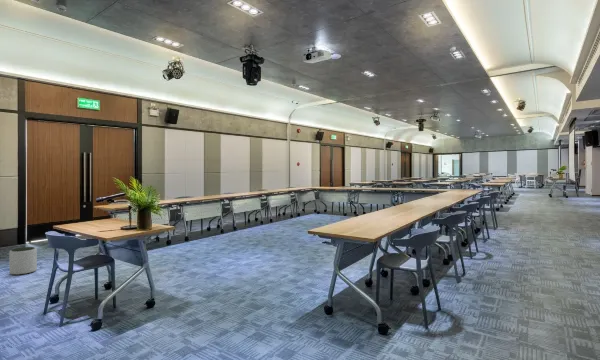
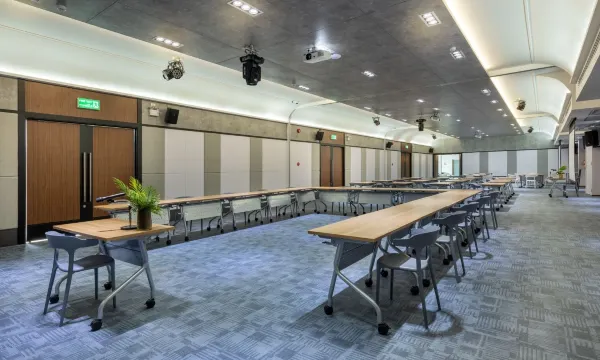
- plant pot (23, 260)
